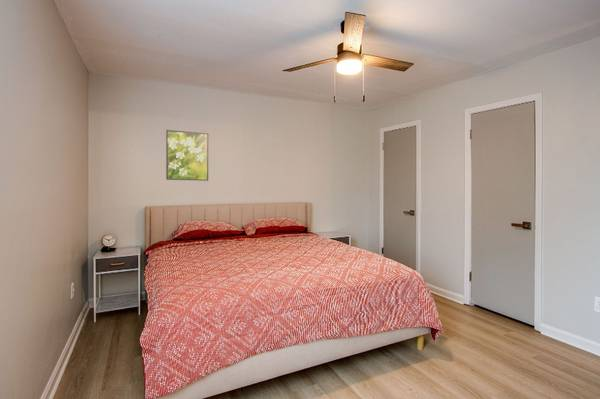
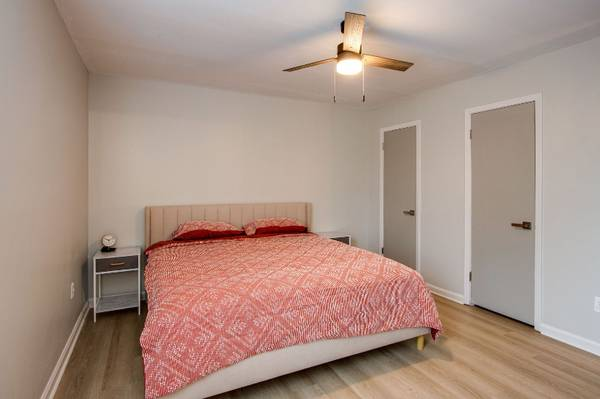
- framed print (187, 156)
